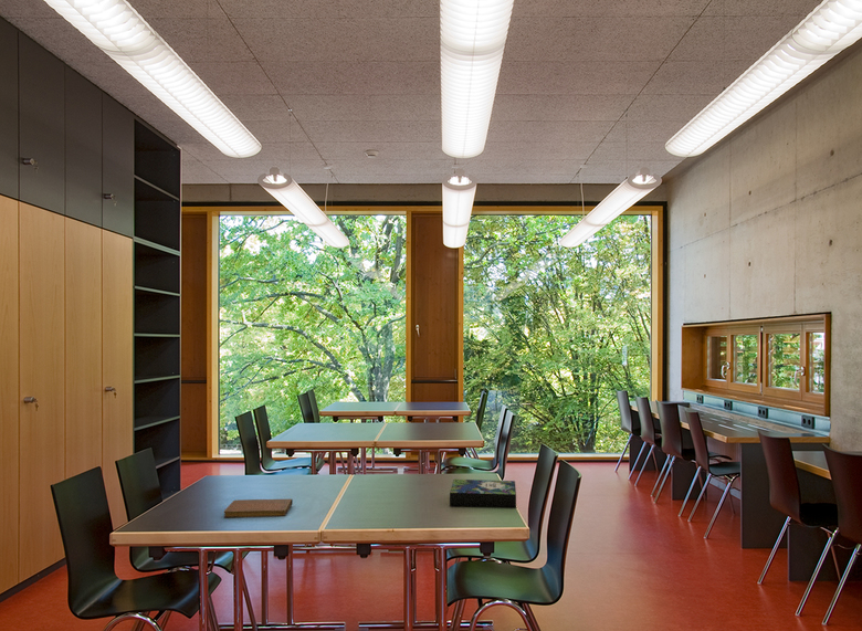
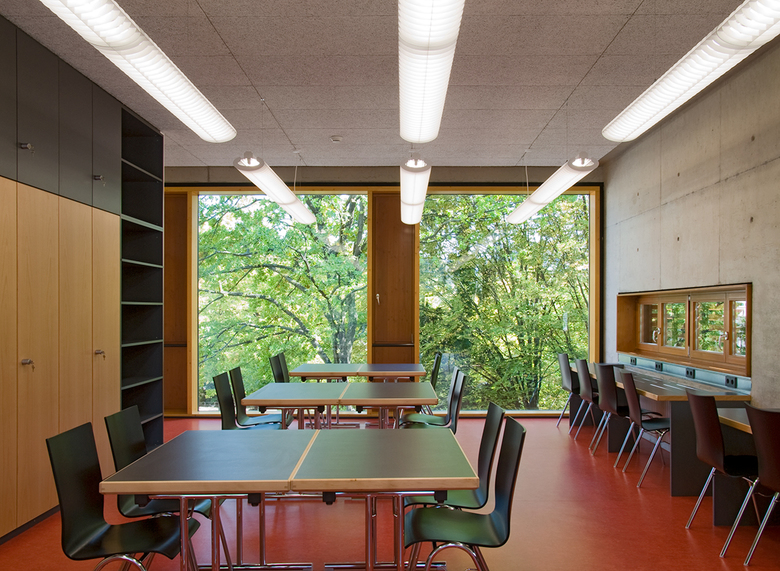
- notebook (259, 507)
- book (483, 493)
